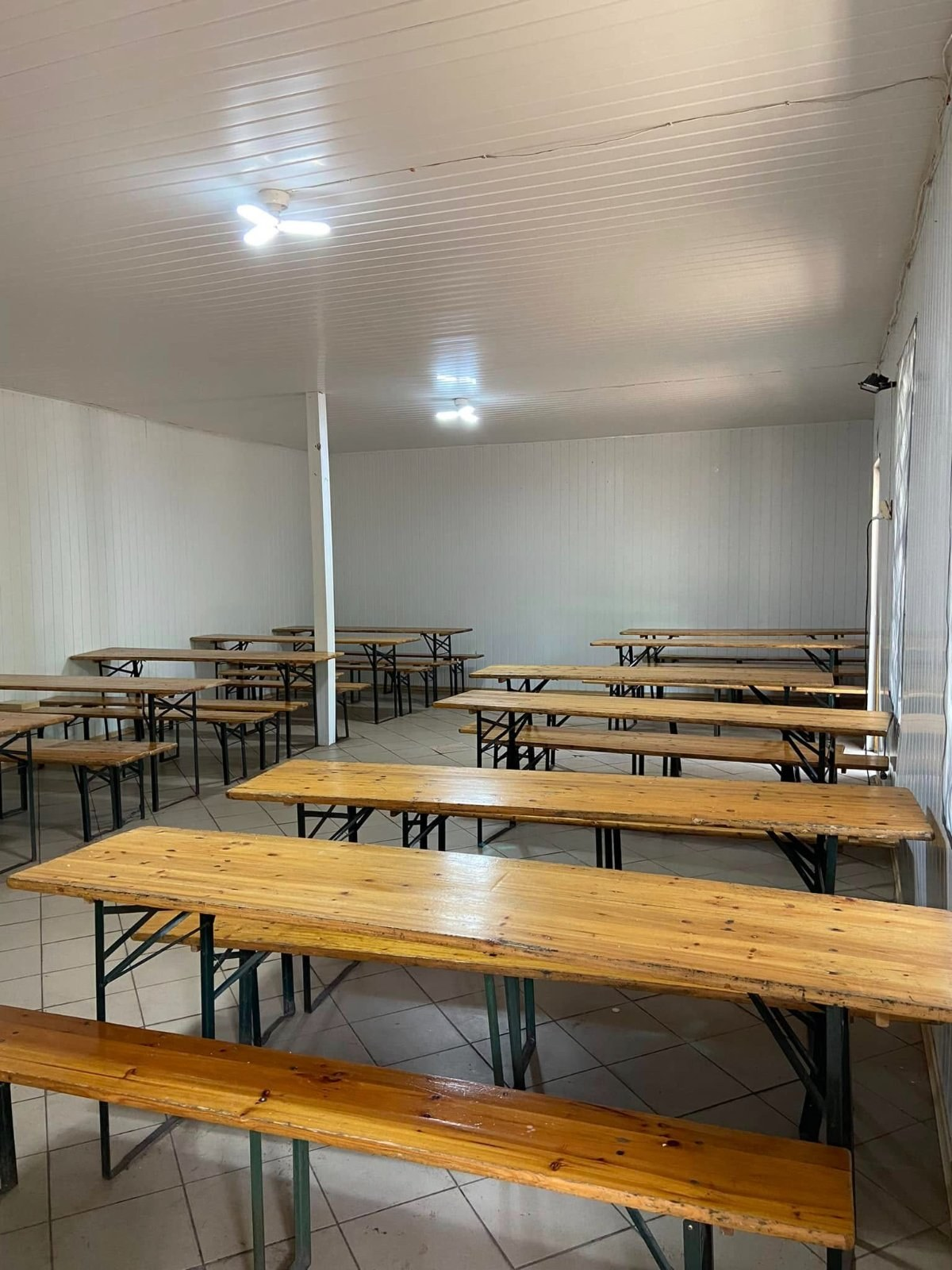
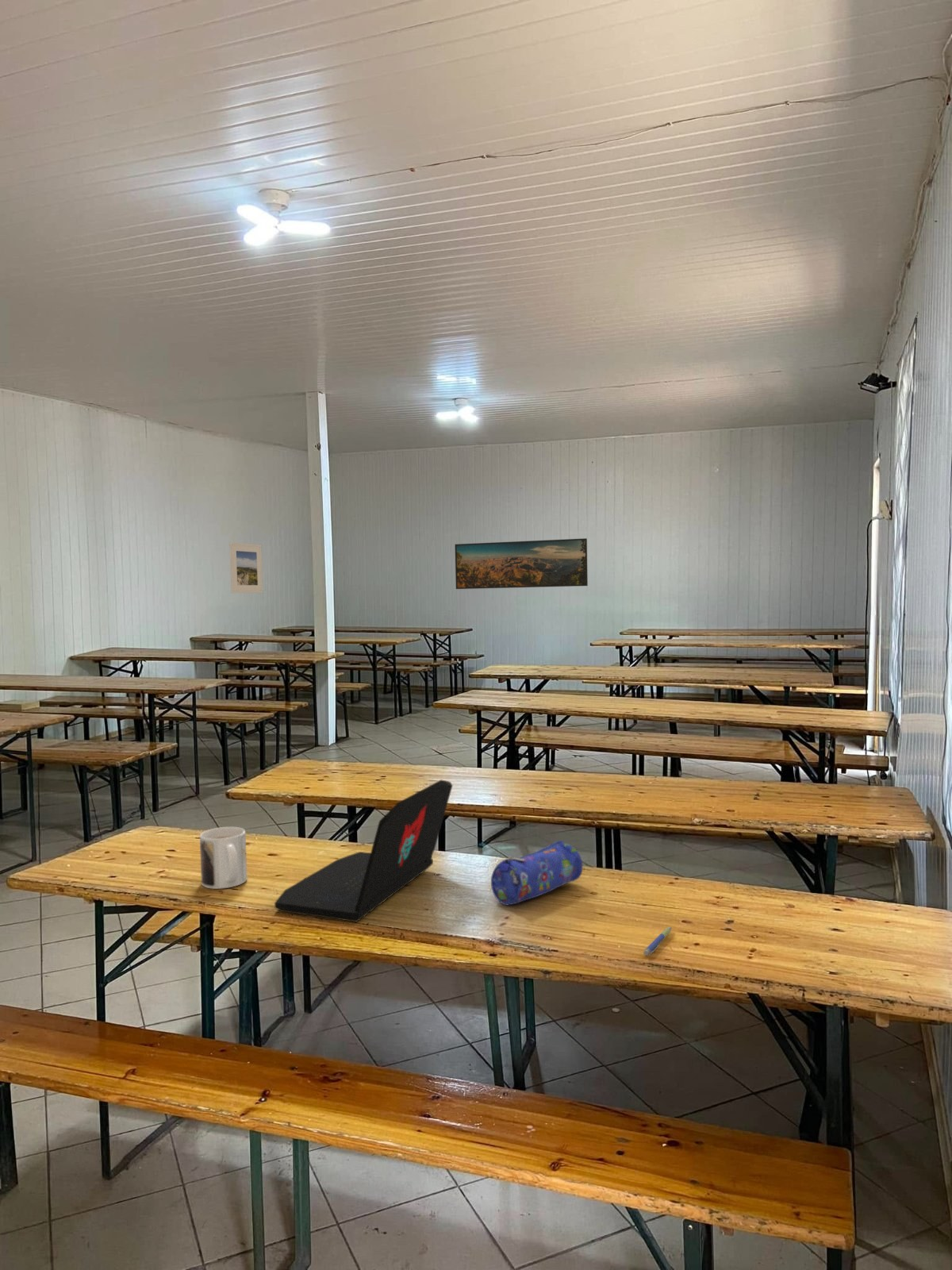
+ pencil case (536, 870)
+ pen (658, 939)
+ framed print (519, 564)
+ mug (223, 858)
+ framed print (246, 568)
+ laptop (374, 841)
